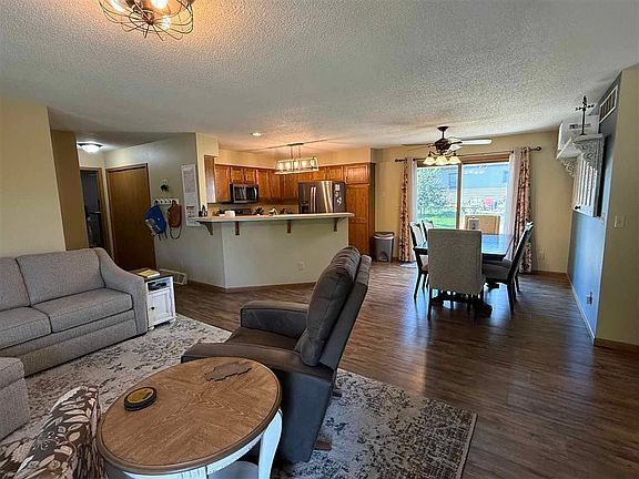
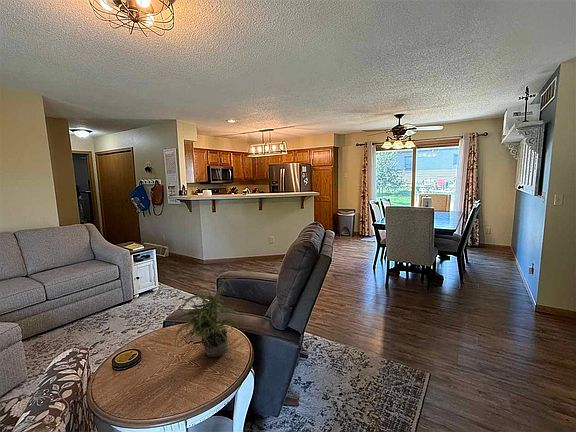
+ potted plant (211, 319)
